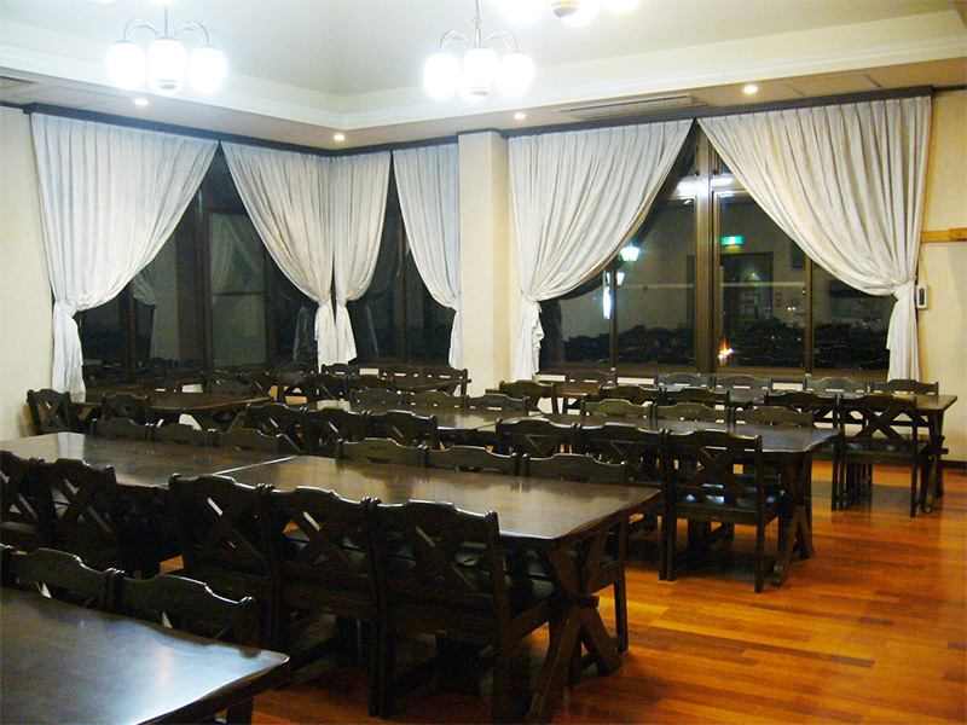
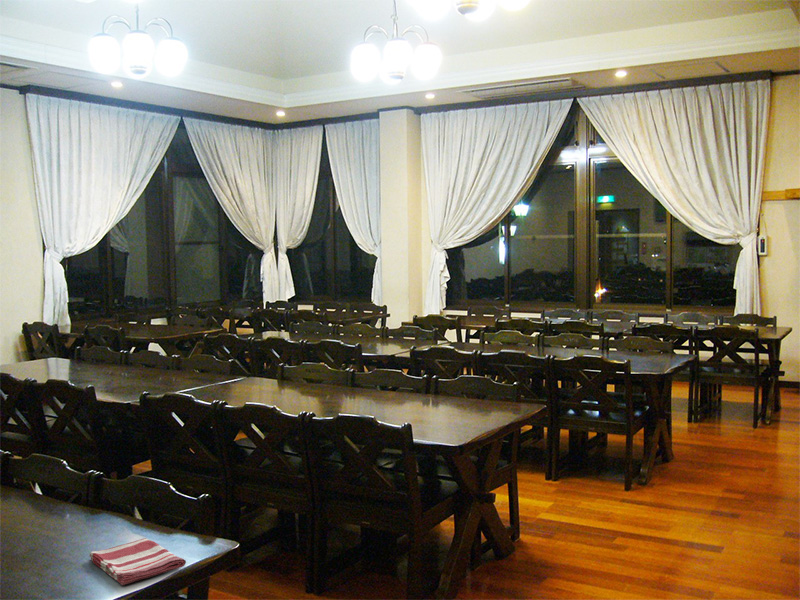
+ dish towel (136, 558)
